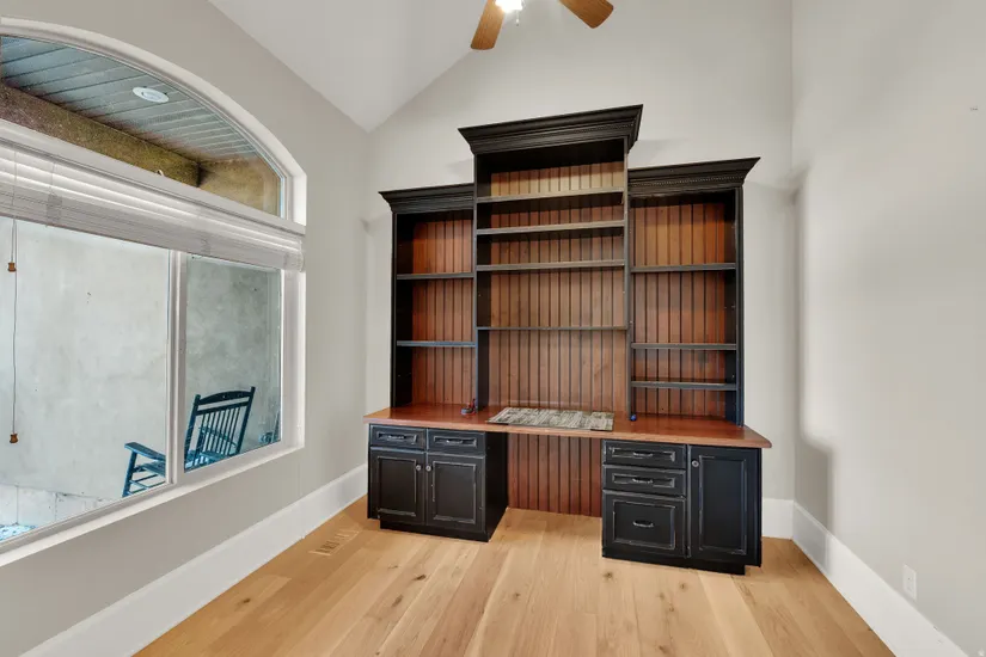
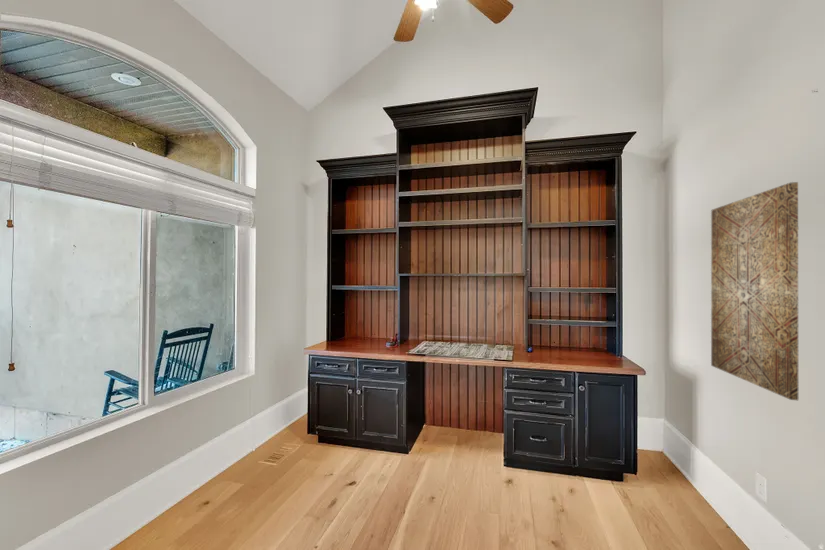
+ wall art (747, 289)
